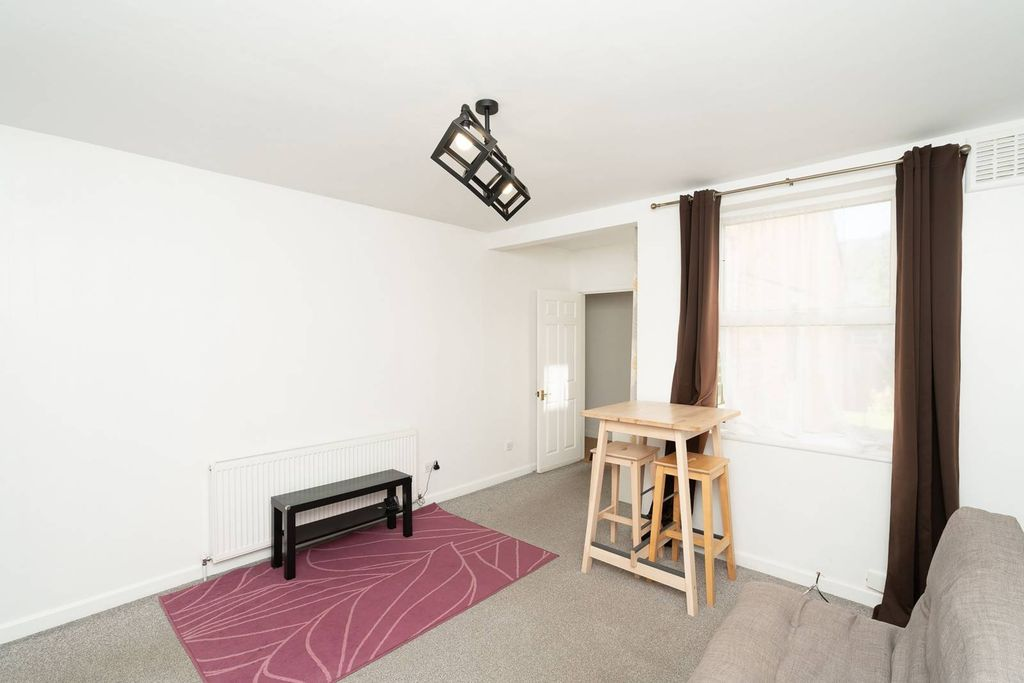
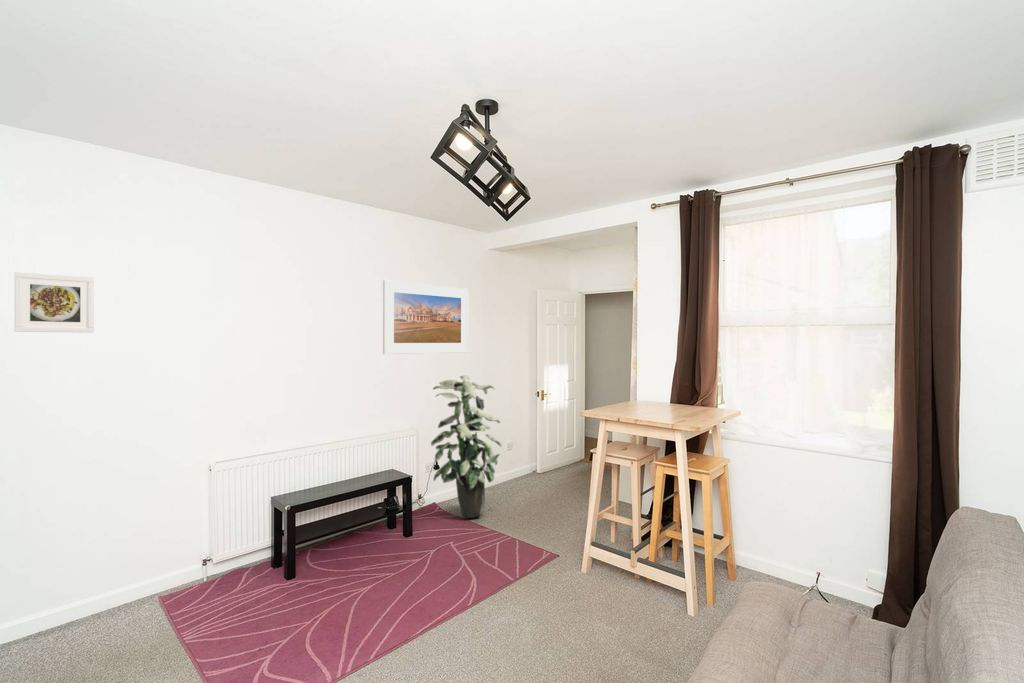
+ indoor plant (465, 444)
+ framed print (429, 319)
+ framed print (55, 303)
